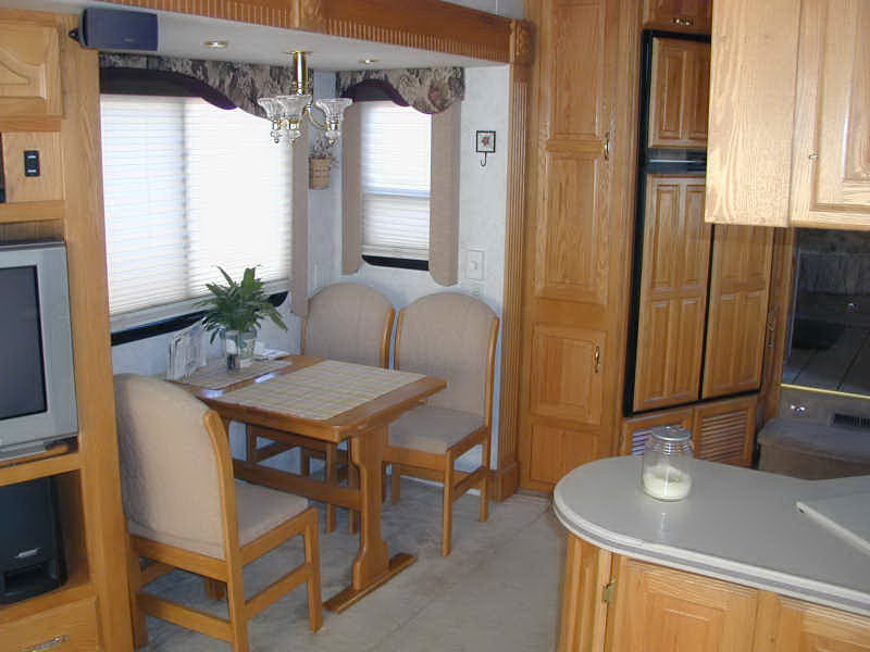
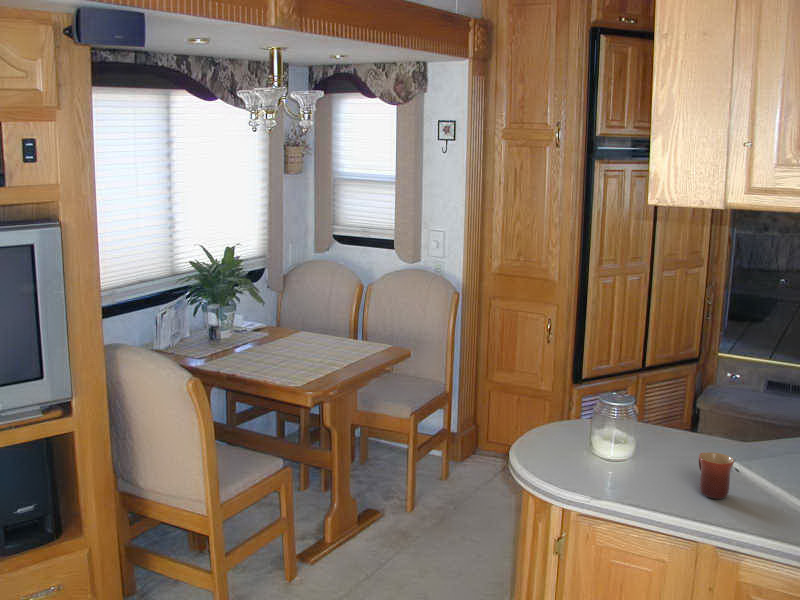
+ mug (711, 474)
